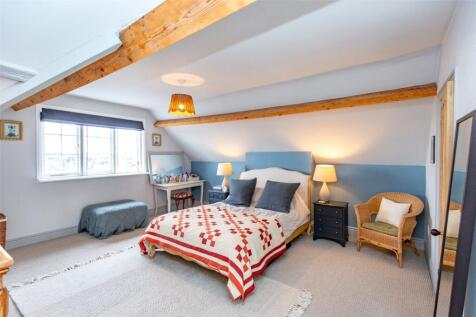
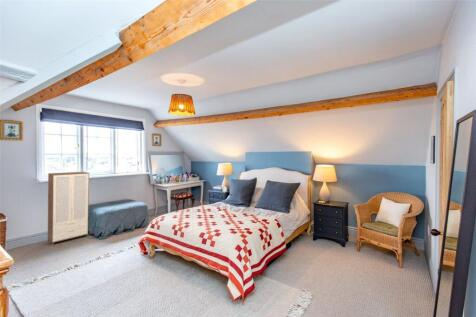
+ cabinet (69, 206)
